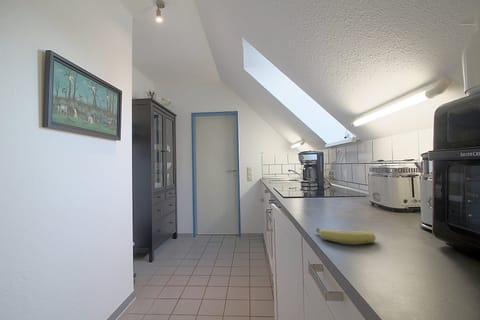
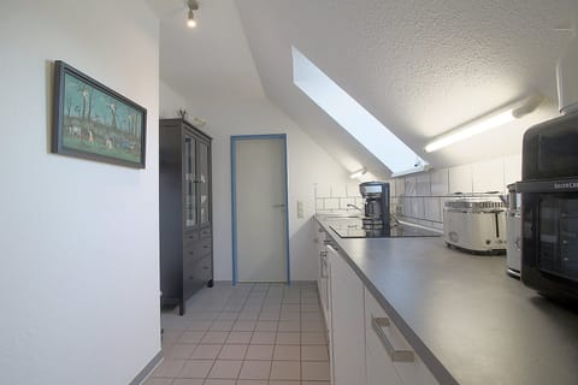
- fruit (343, 233)
